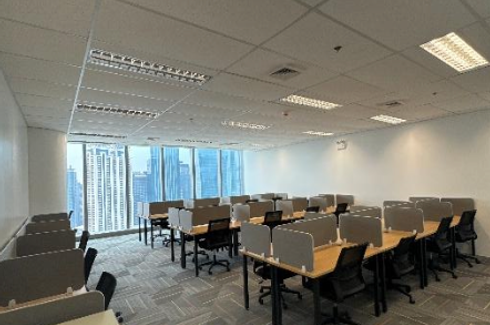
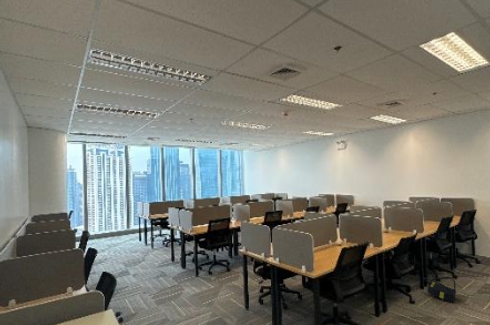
+ backpack (438, 286)
